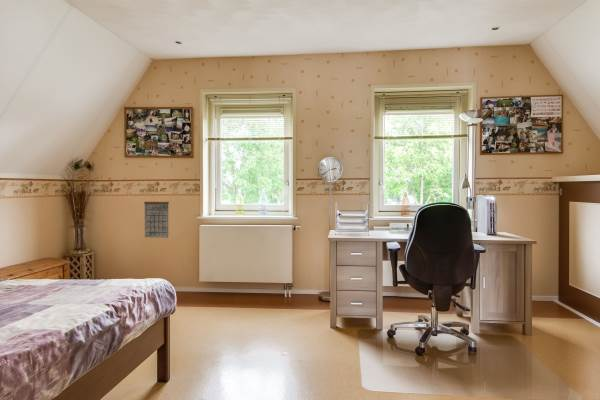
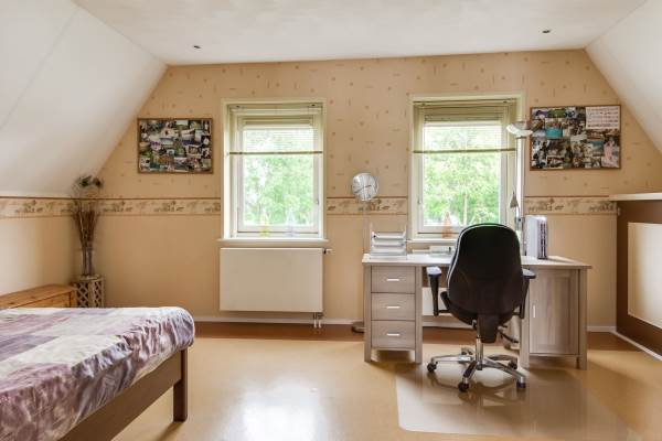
- calendar (156, 215)
